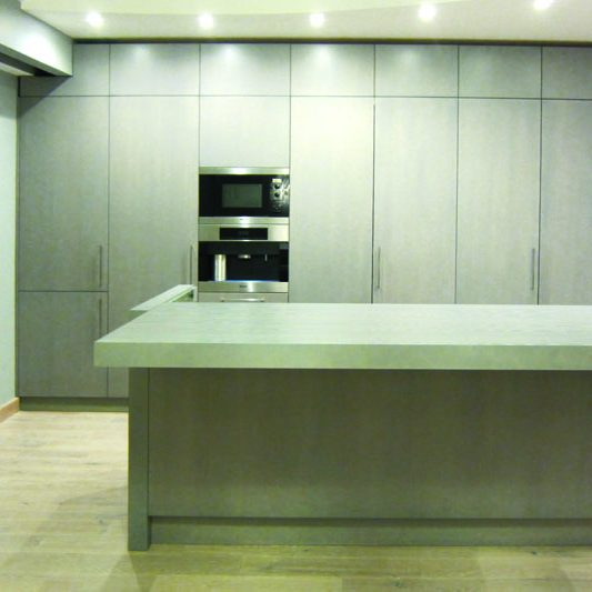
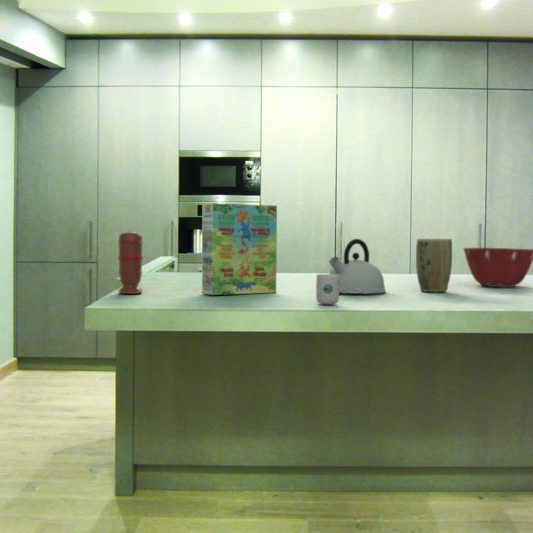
+ plant pot (433, 264)
+ spice grinder (130, 262)
+ mug (326, 285)
+ mixing bowl (498, 267)
+ kettle (353, 265)
+ cereal box (239, 249)
